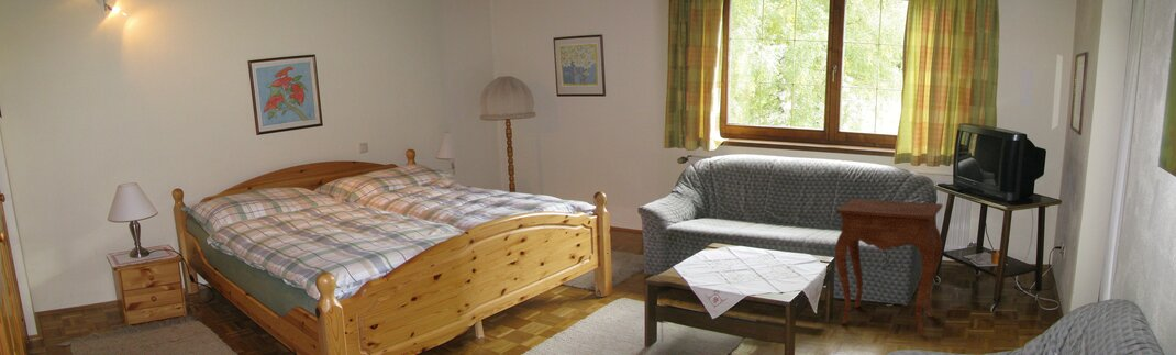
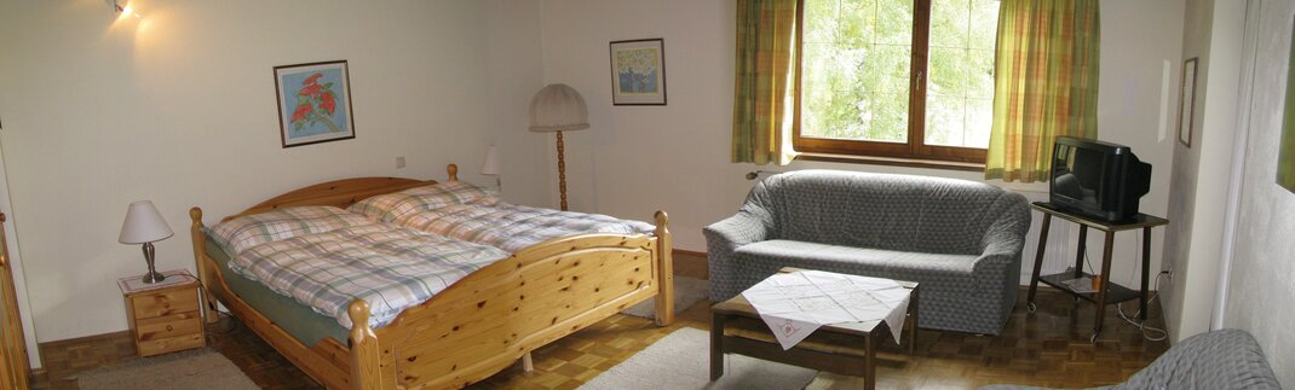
- side table (884, 249)
